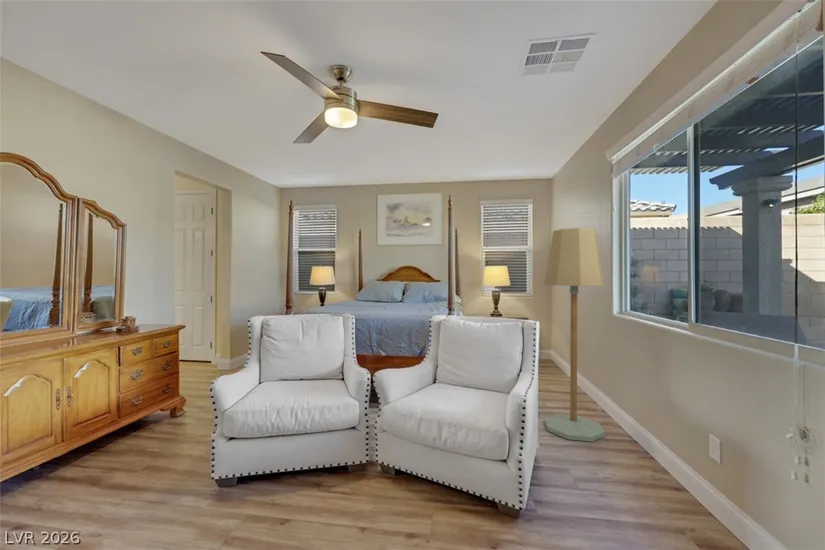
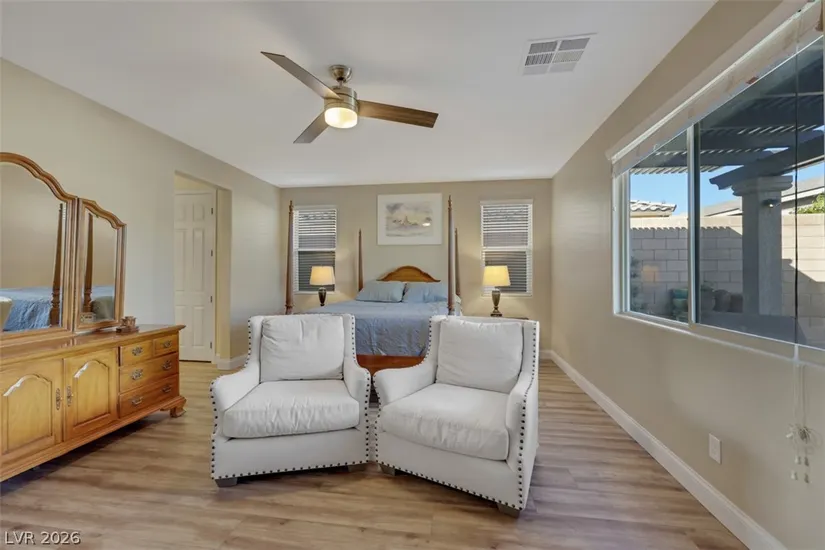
- floor lamp (573, 329)
